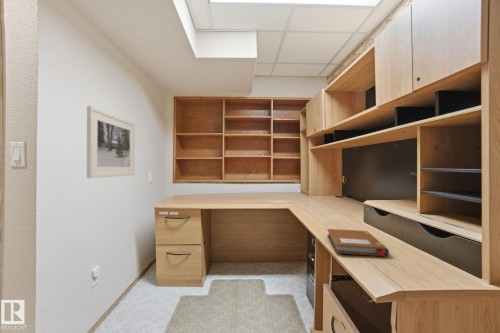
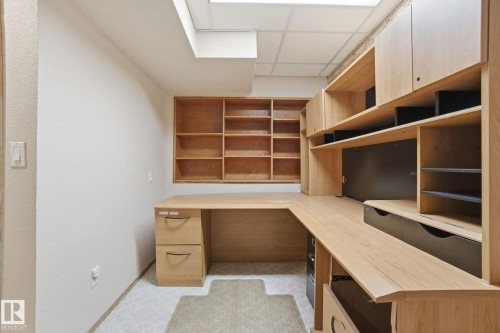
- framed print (114, 146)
- notebook (354, 241)
